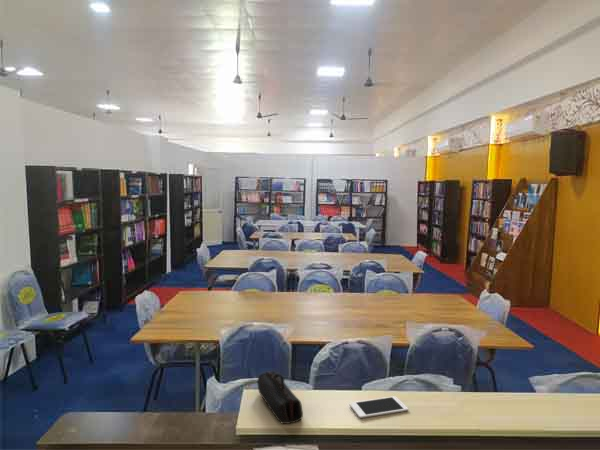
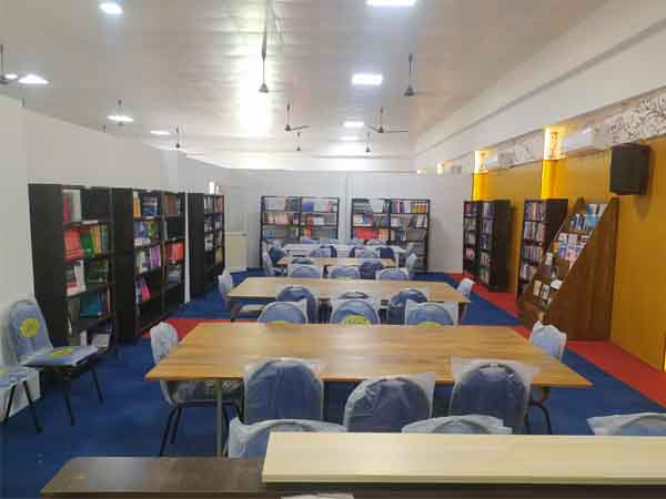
- pencil case (278, 389)
- cell phone (378, 406)
